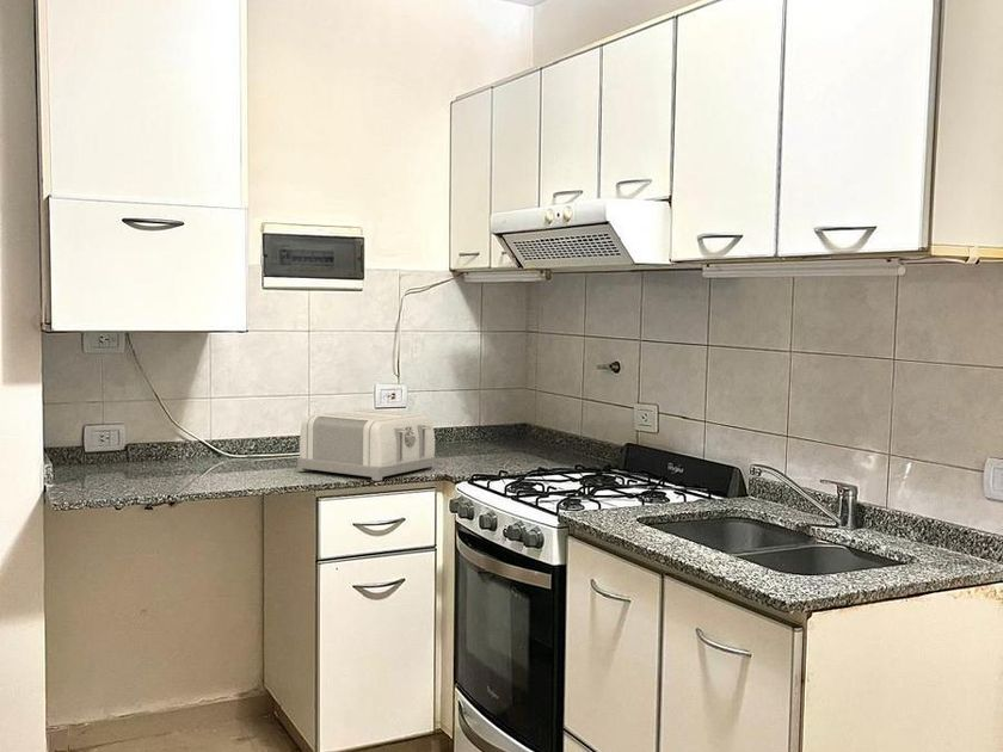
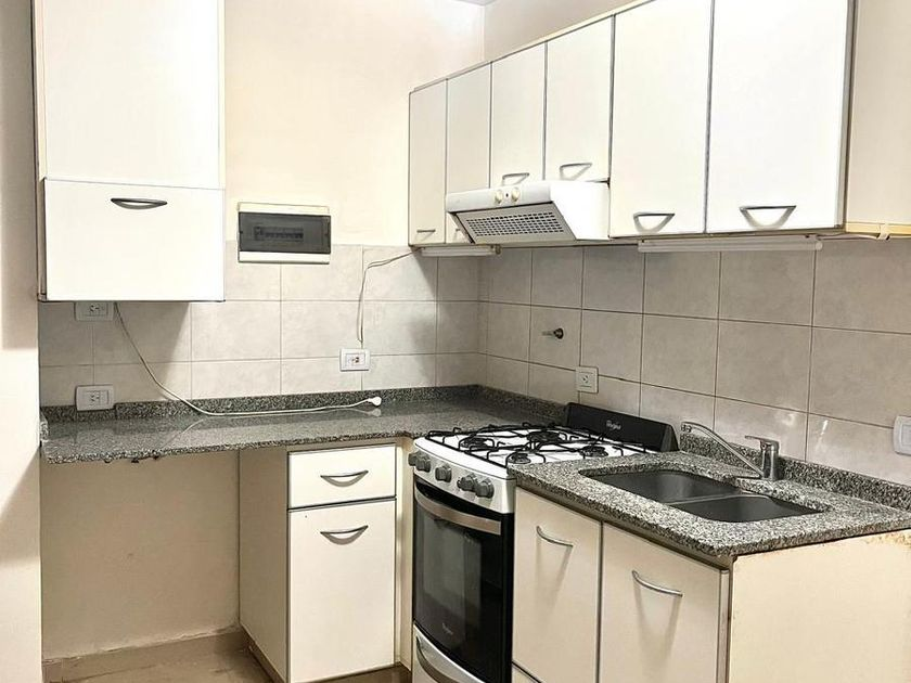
- toaster (371, 442)
